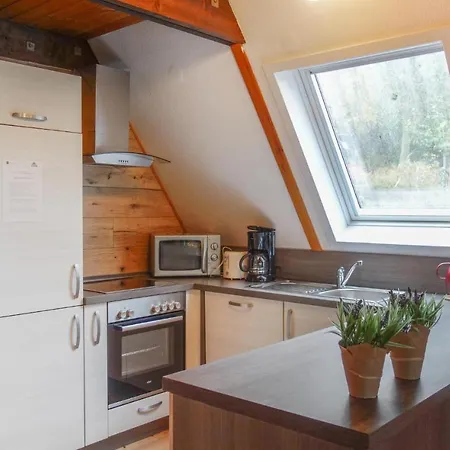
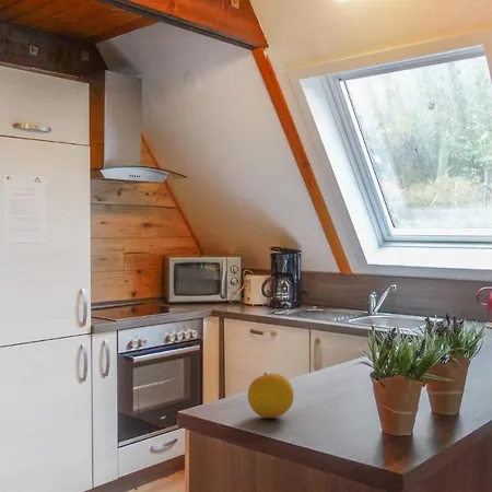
+ fruit (270, 395)
